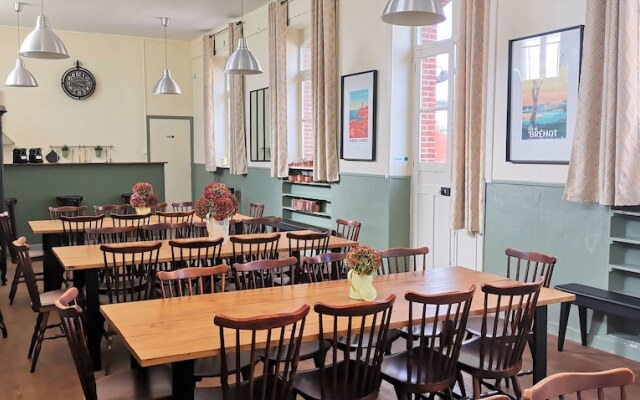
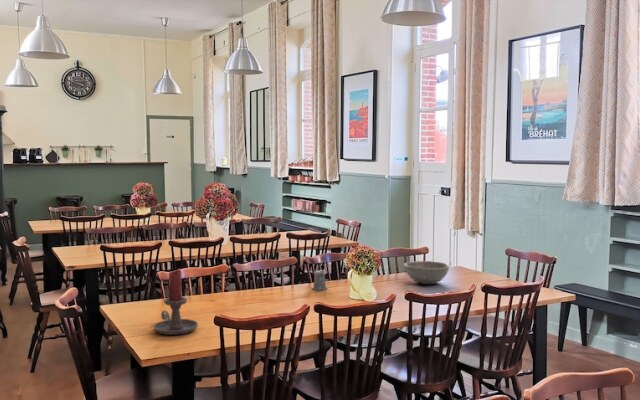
+ bowl (426, 273)
+ candle holder (172, 298)
+ pepper shaker (318, 279)
